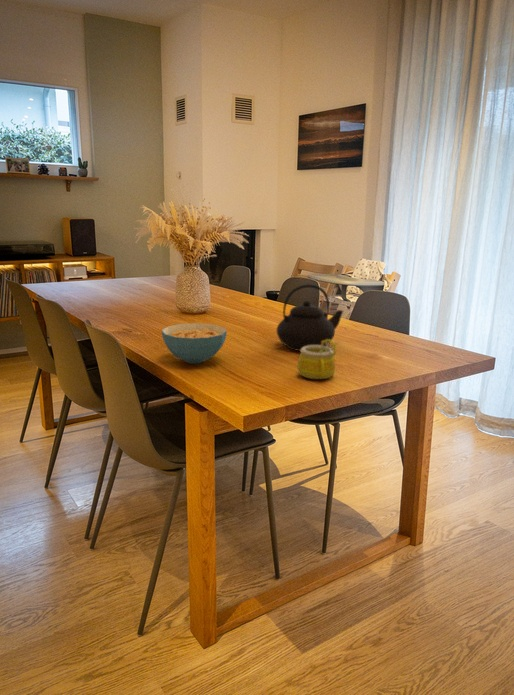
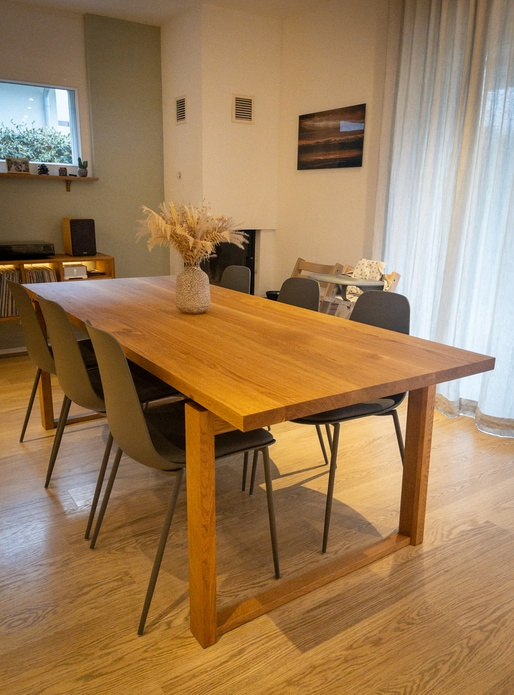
- cereal bowl (194, 345)
- mug (317, 356)
- teapot (312, 315)
